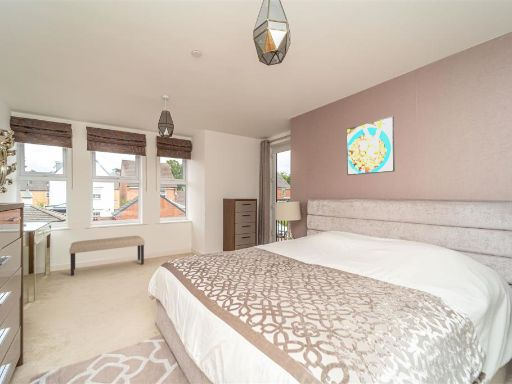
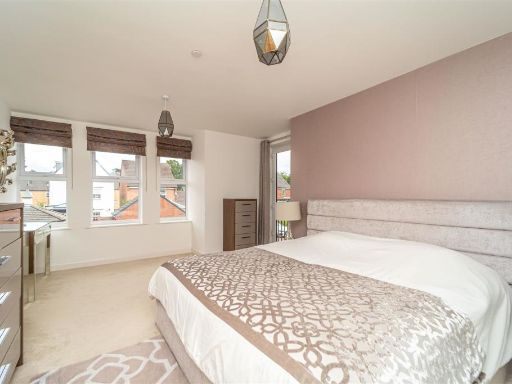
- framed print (368, 148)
- bench (109, 248)
